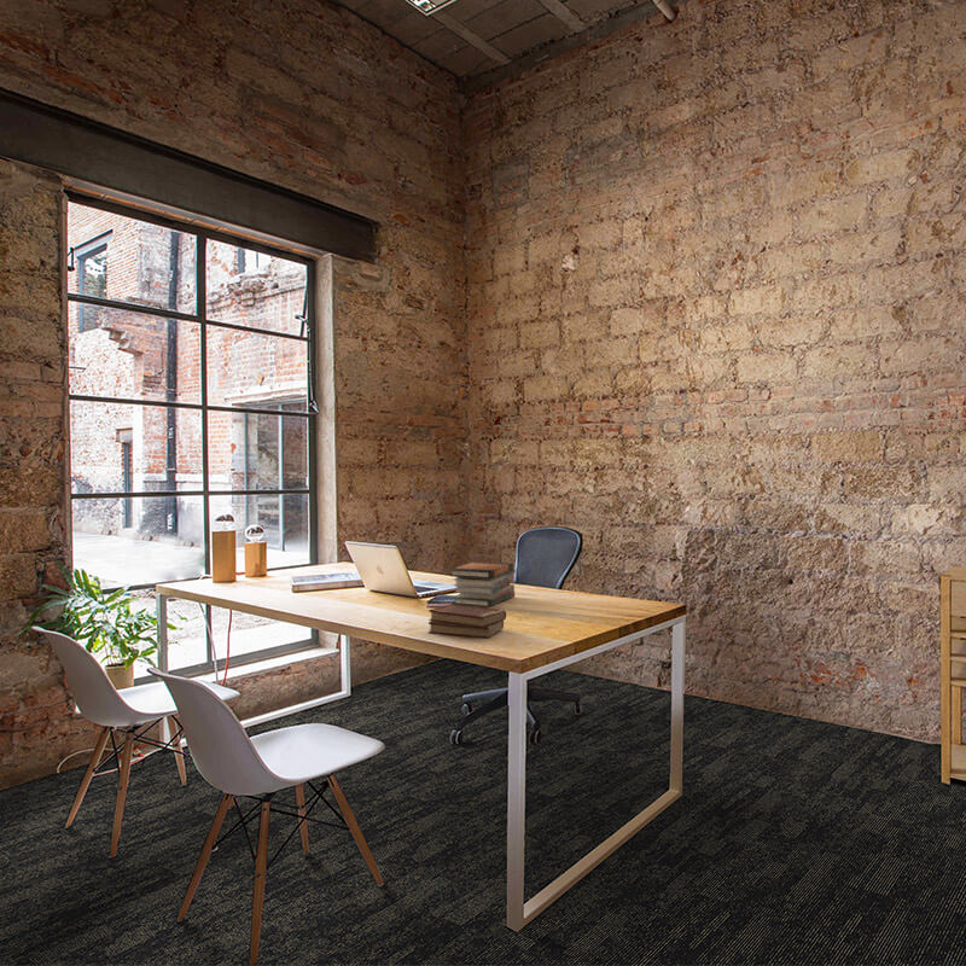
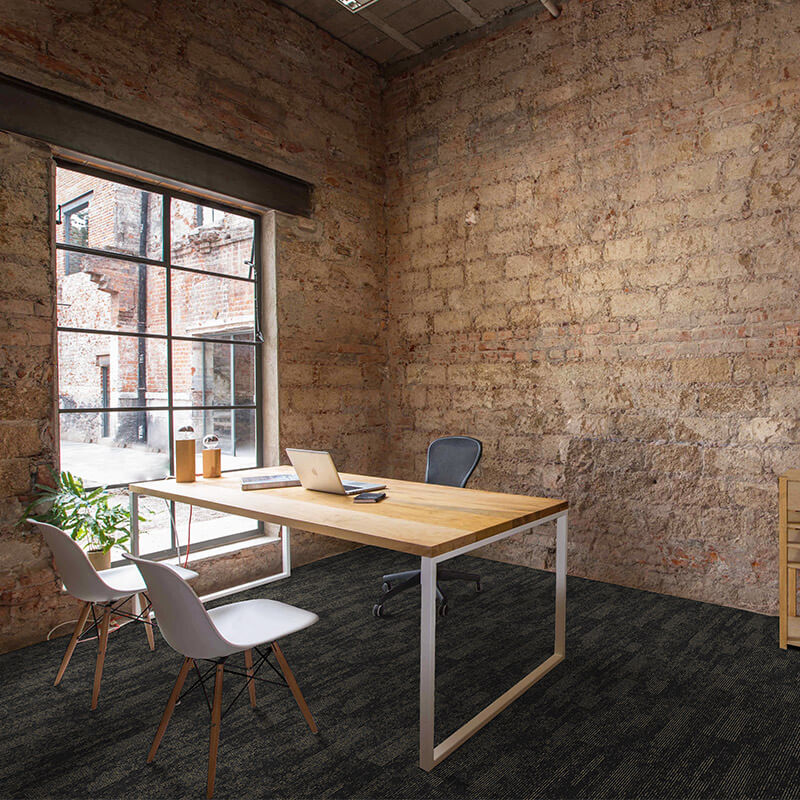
- book stack (483, 583)
- book set (465, 619)
